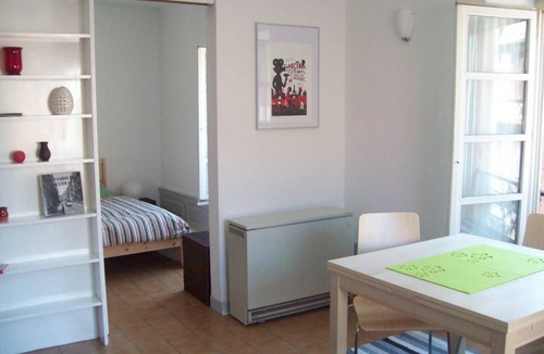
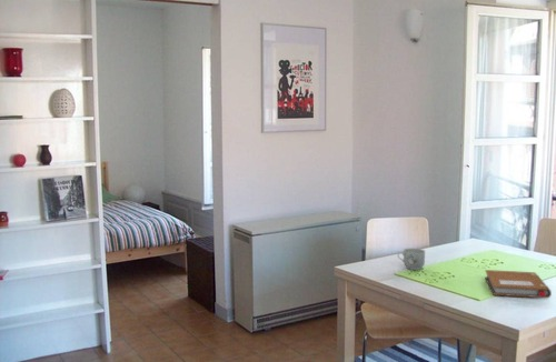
+ mug (410, 259)
+ notebook (516, 283)
